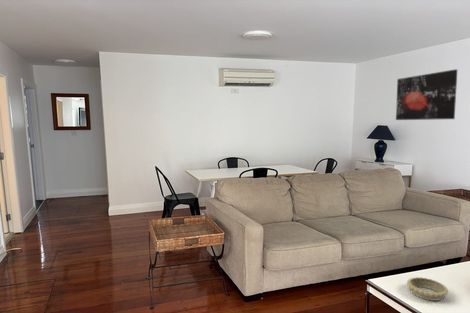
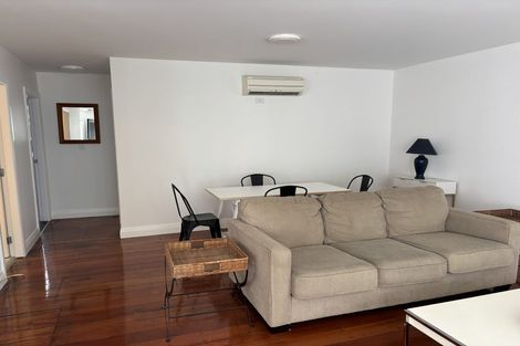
- decorative bowl (426, 287)
- wall art (423, 97)
